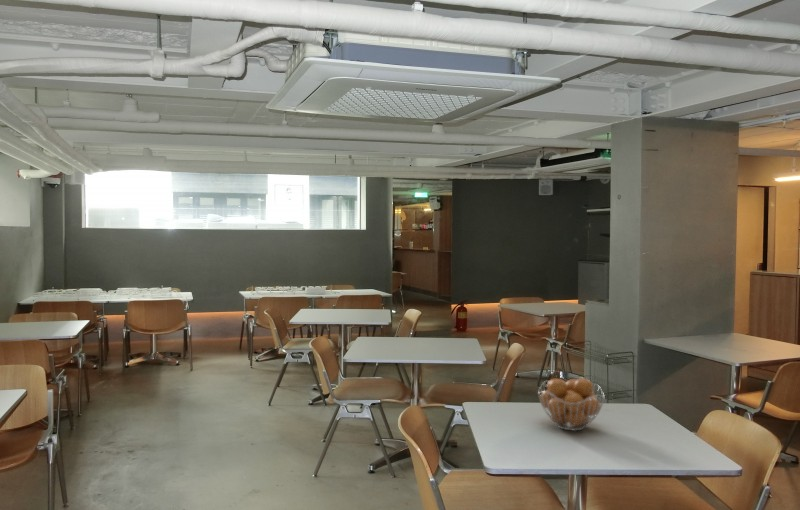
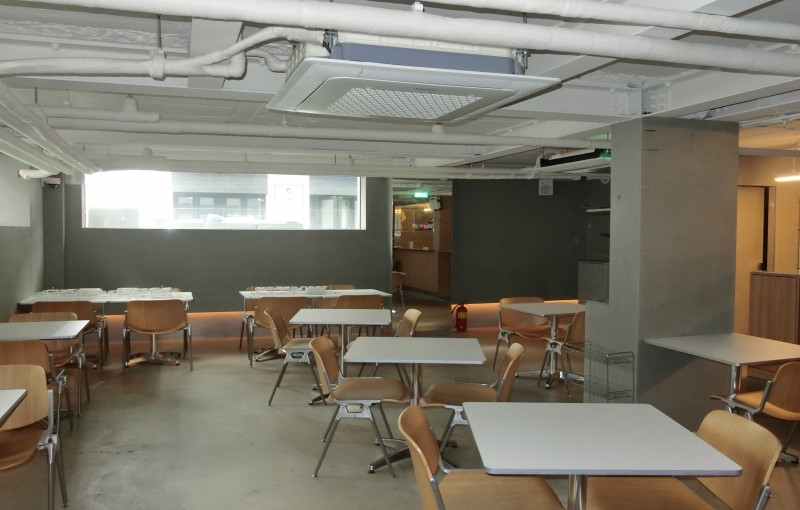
- fruit basket (570, 402)
